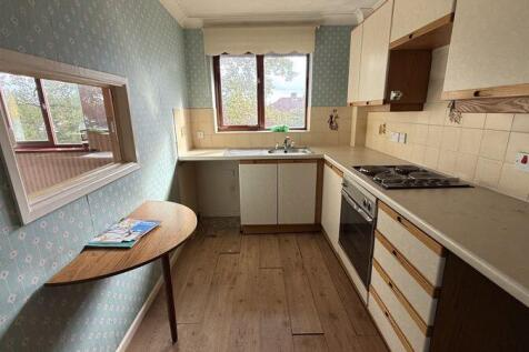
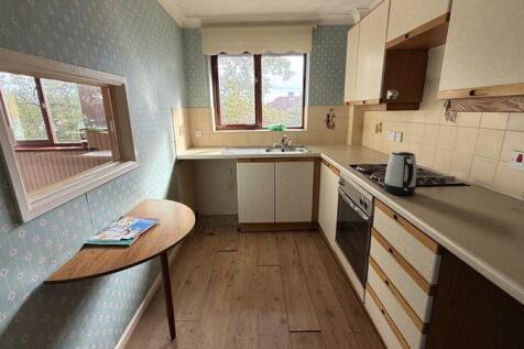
+ kettle (402, 172)
